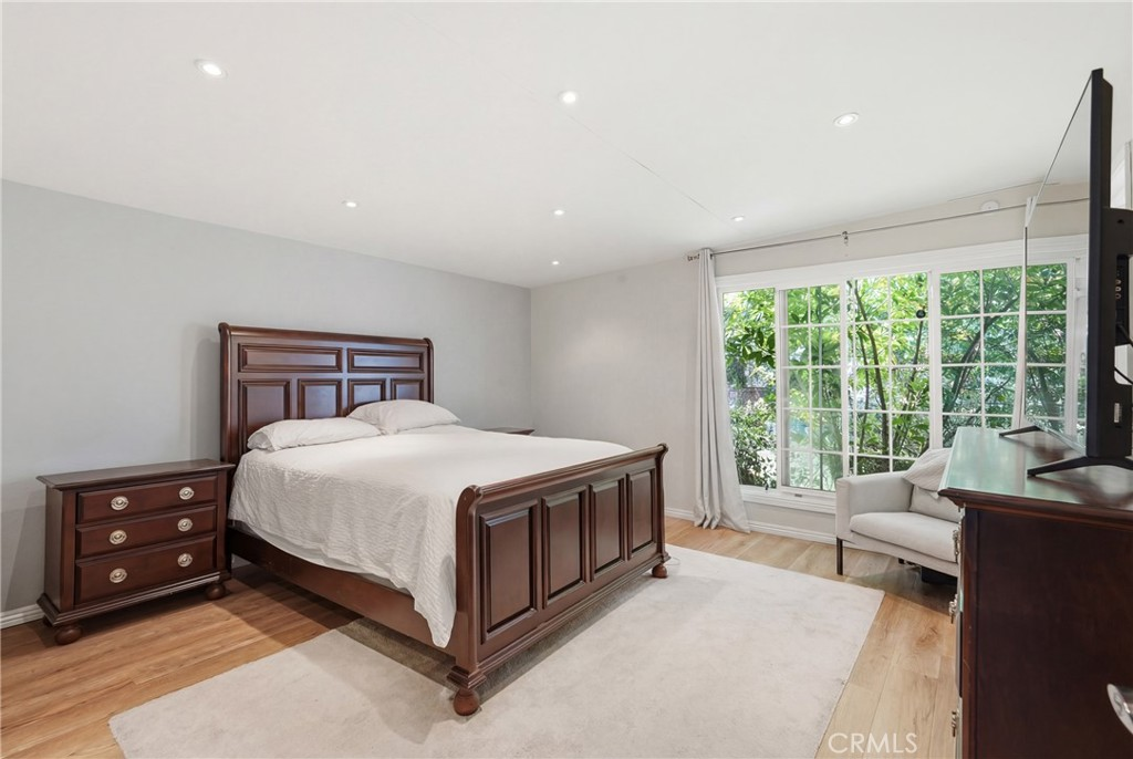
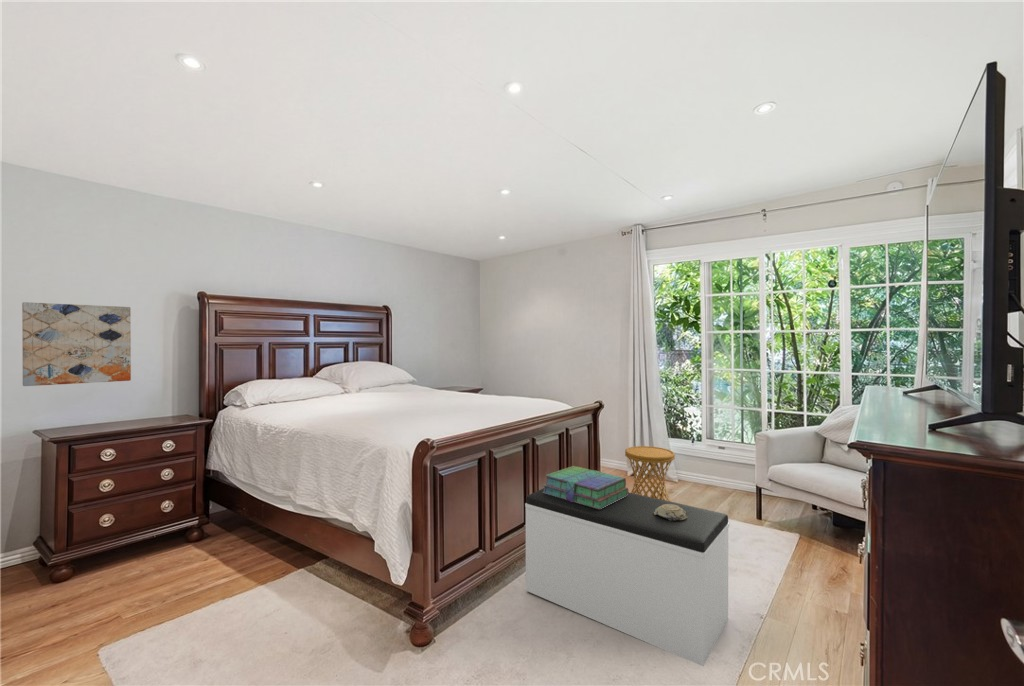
+ stack of books (585, 484)
+ bench (621, 553)
+ side table (649, 480)
+ decorative bowl (670, 510)
+ wall art (79, 344)
